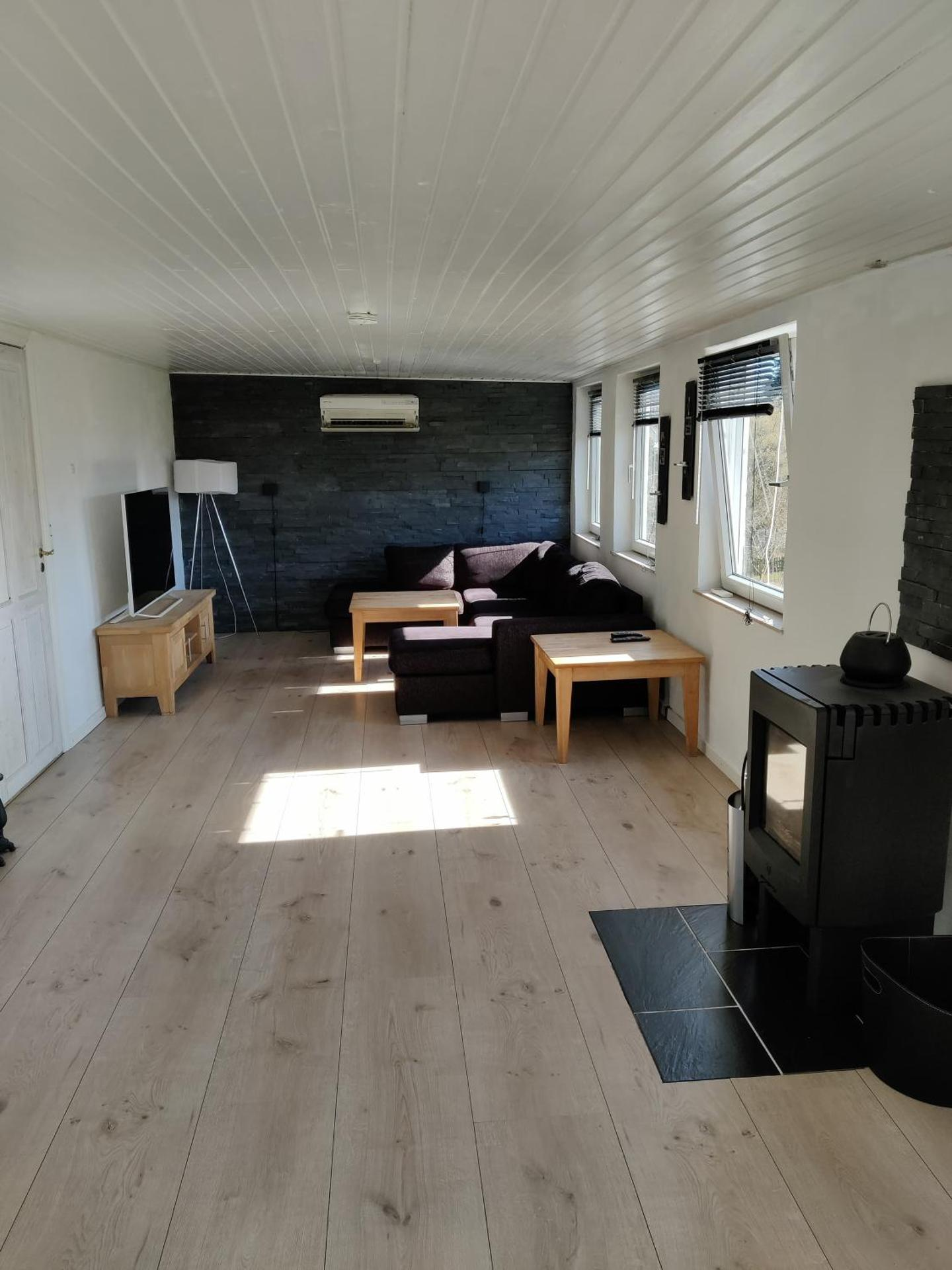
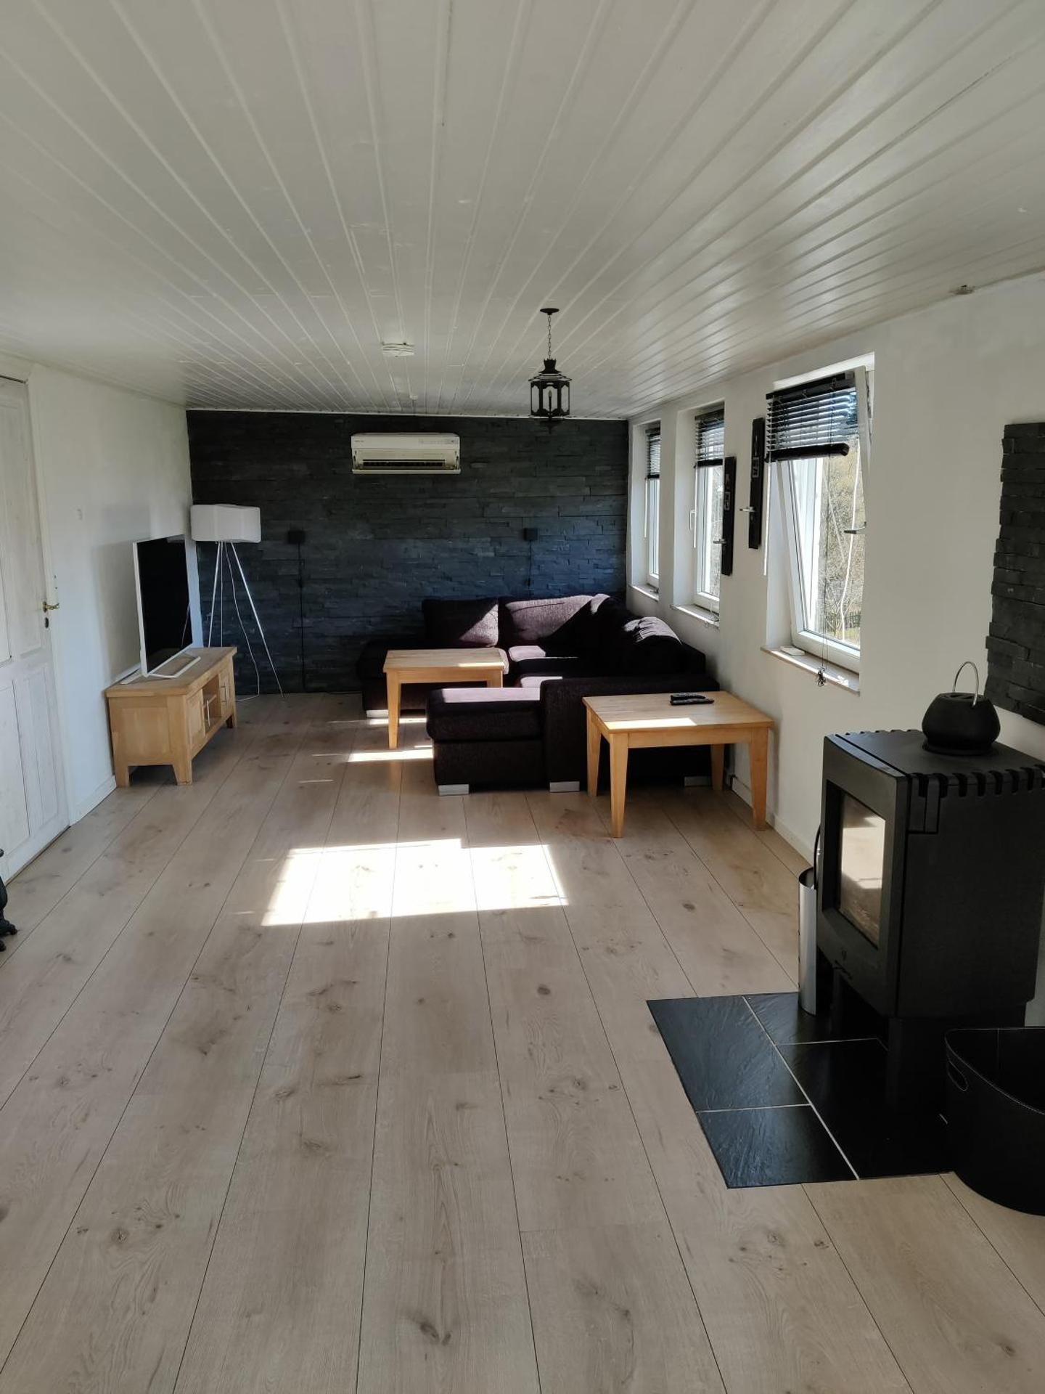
+ hanging lantern (549, 372)
